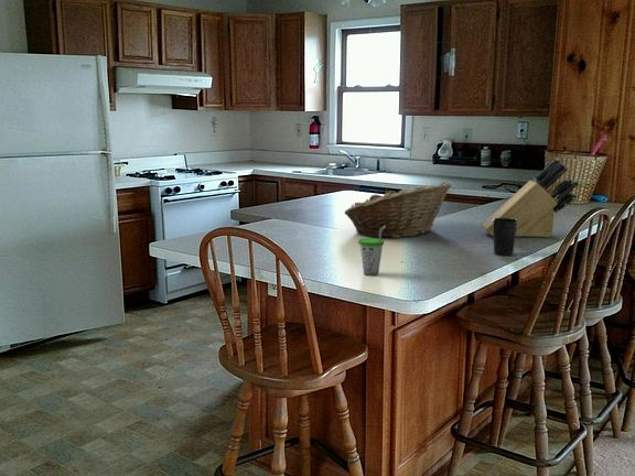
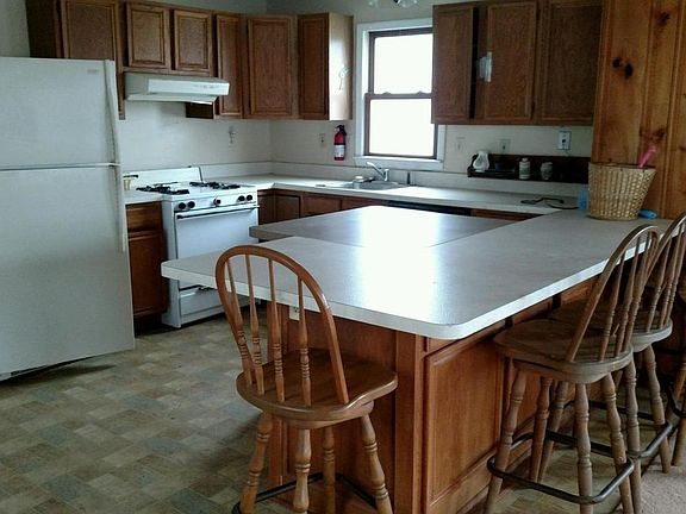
- cup (370, 249)
- cup (504, 236)
- knife block (529, 196)
- fruit basket (399, 206)
